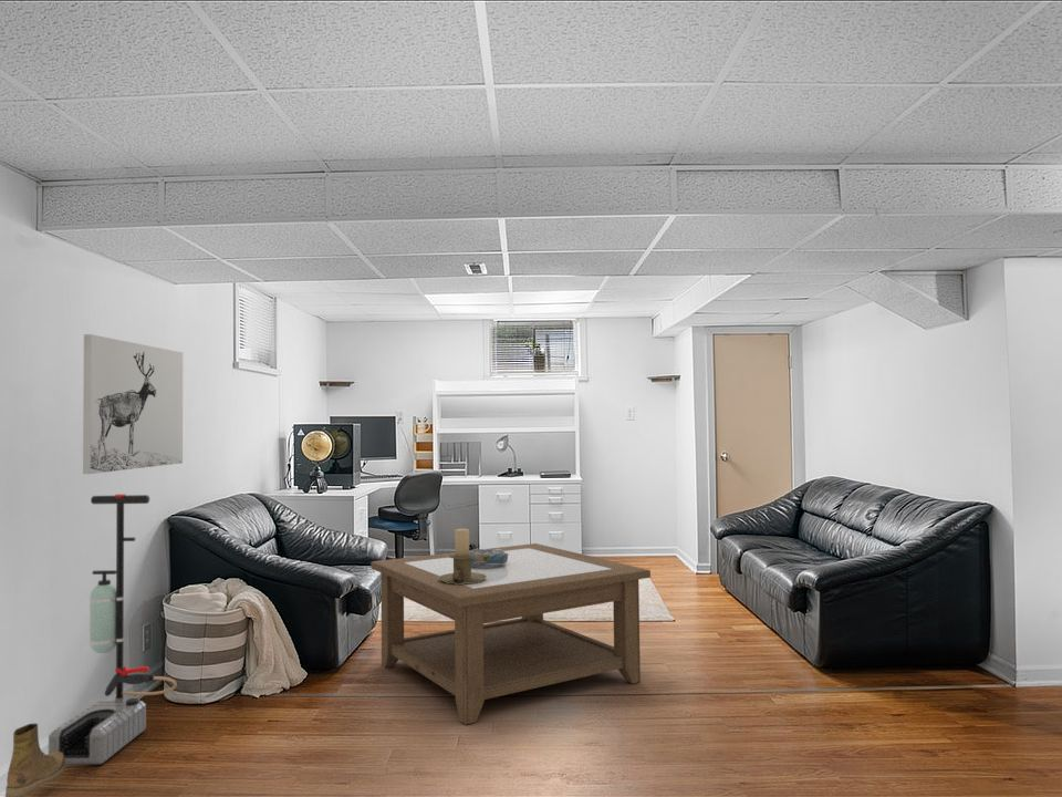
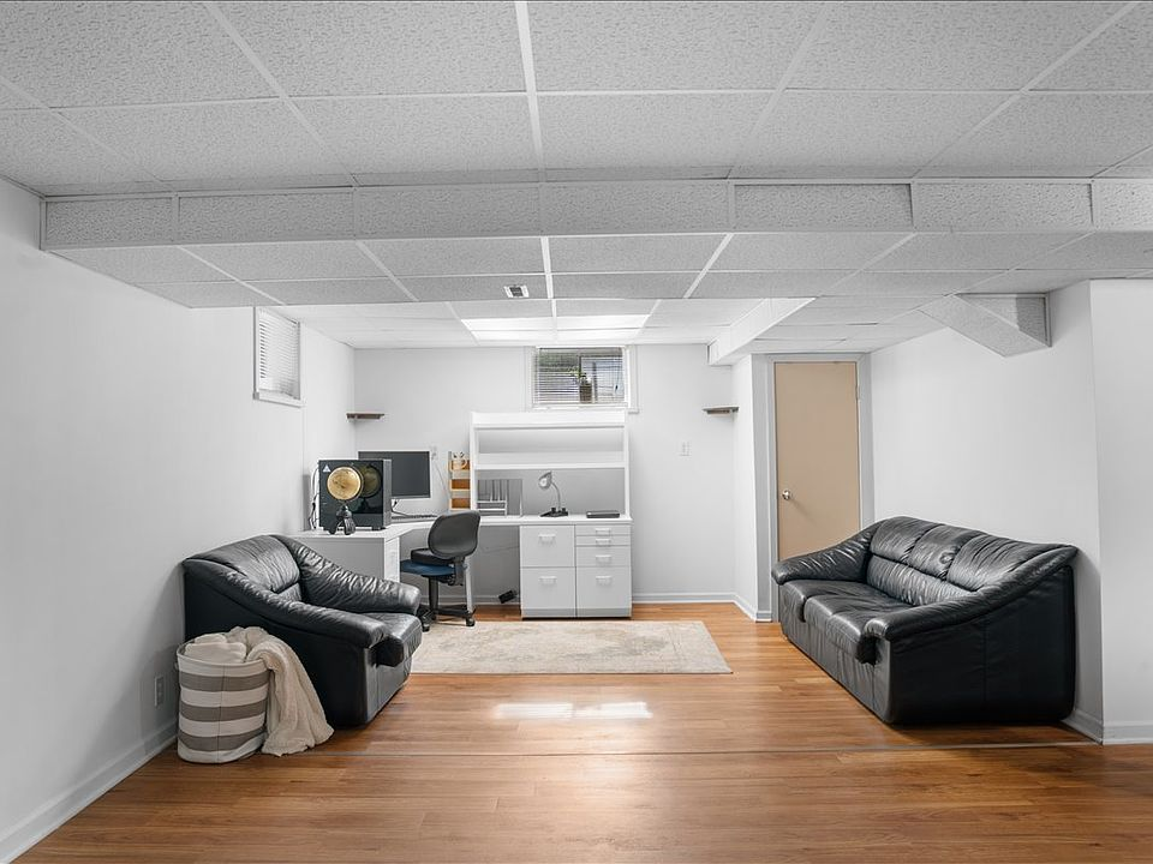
- candle holder (461, 553)
- boot cleaning station (95, 632)
- wall art (138, 405)
- coffee table (504, 619)
- decorative bowl (485, 557)
